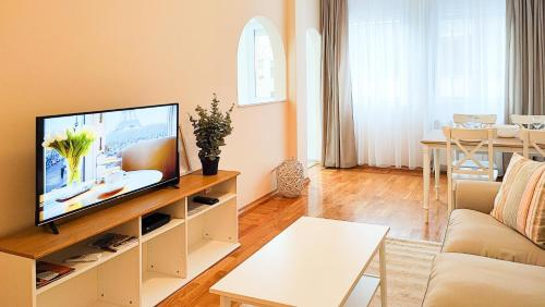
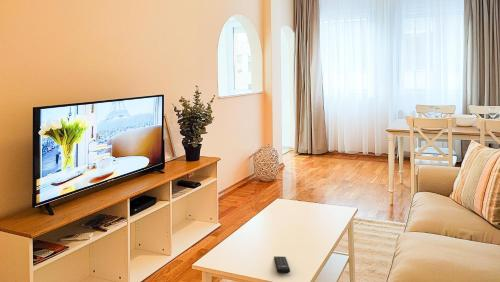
+ remote control (281, 263)
